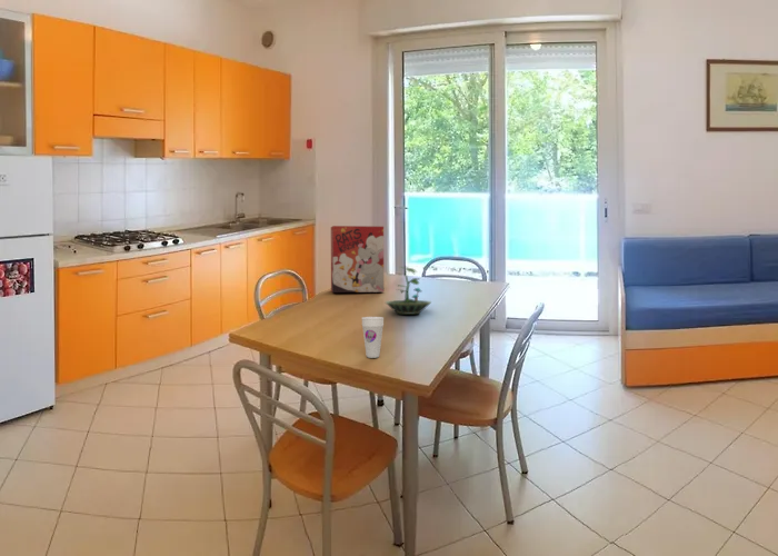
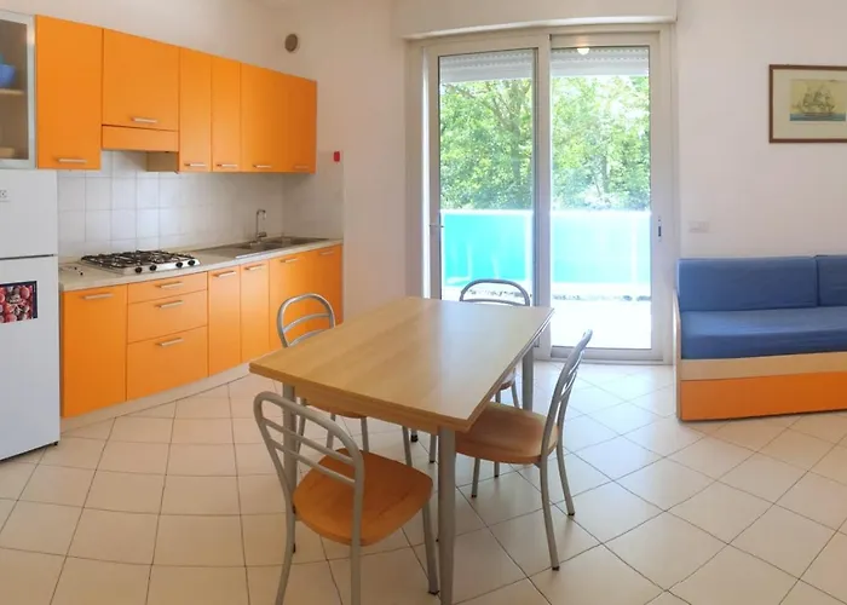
- cup (372, 337)
- cereal box (357, 259)
- terrarium (407, 277)
